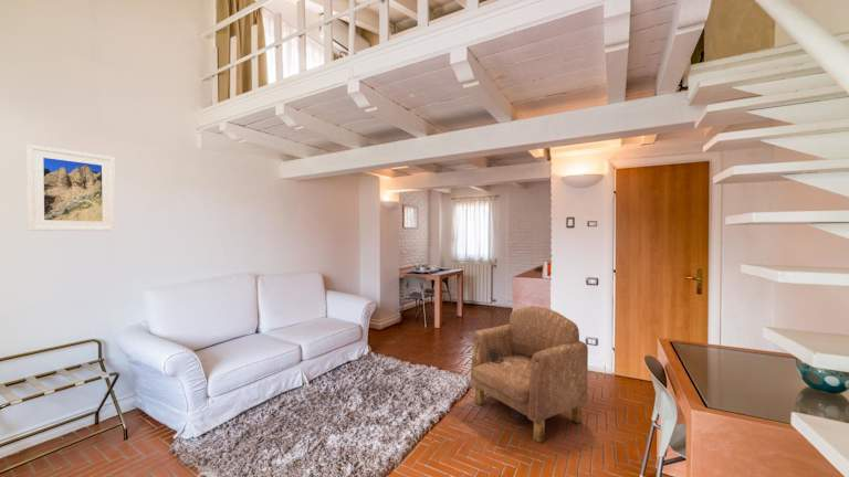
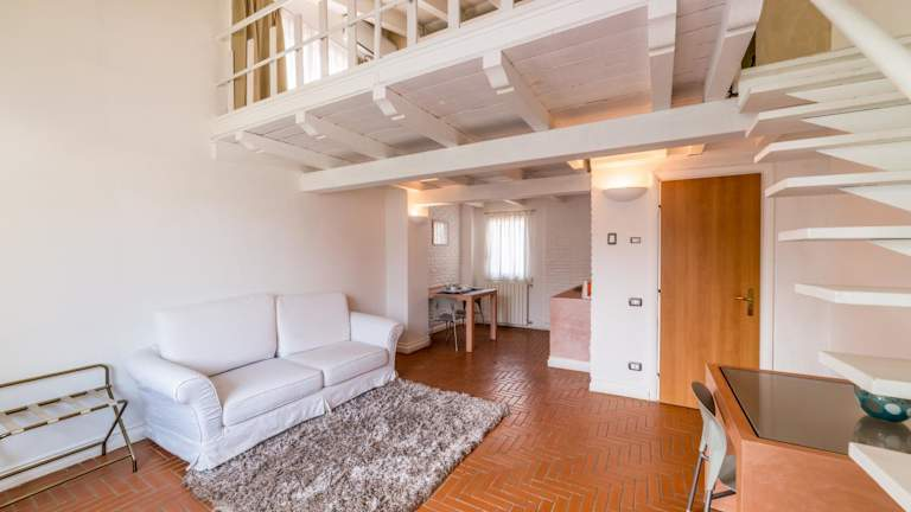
- armchair (522, 361)
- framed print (74, 191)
